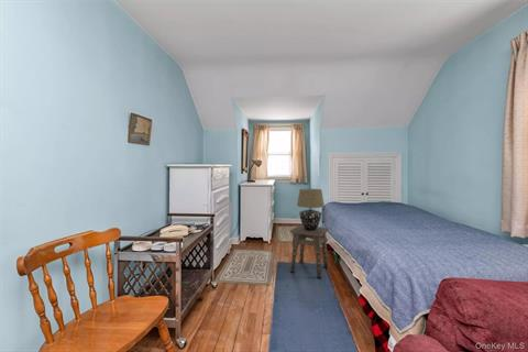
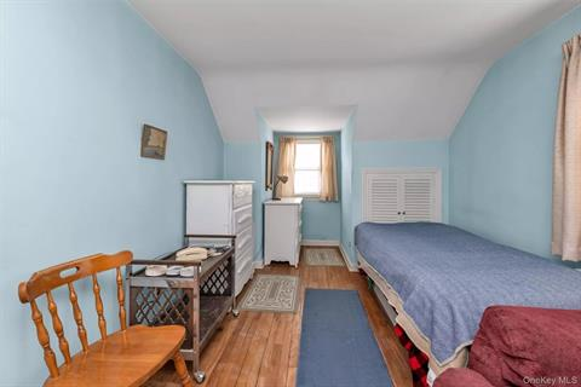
- side table (309, 244)
- table lamp (310, 209)
